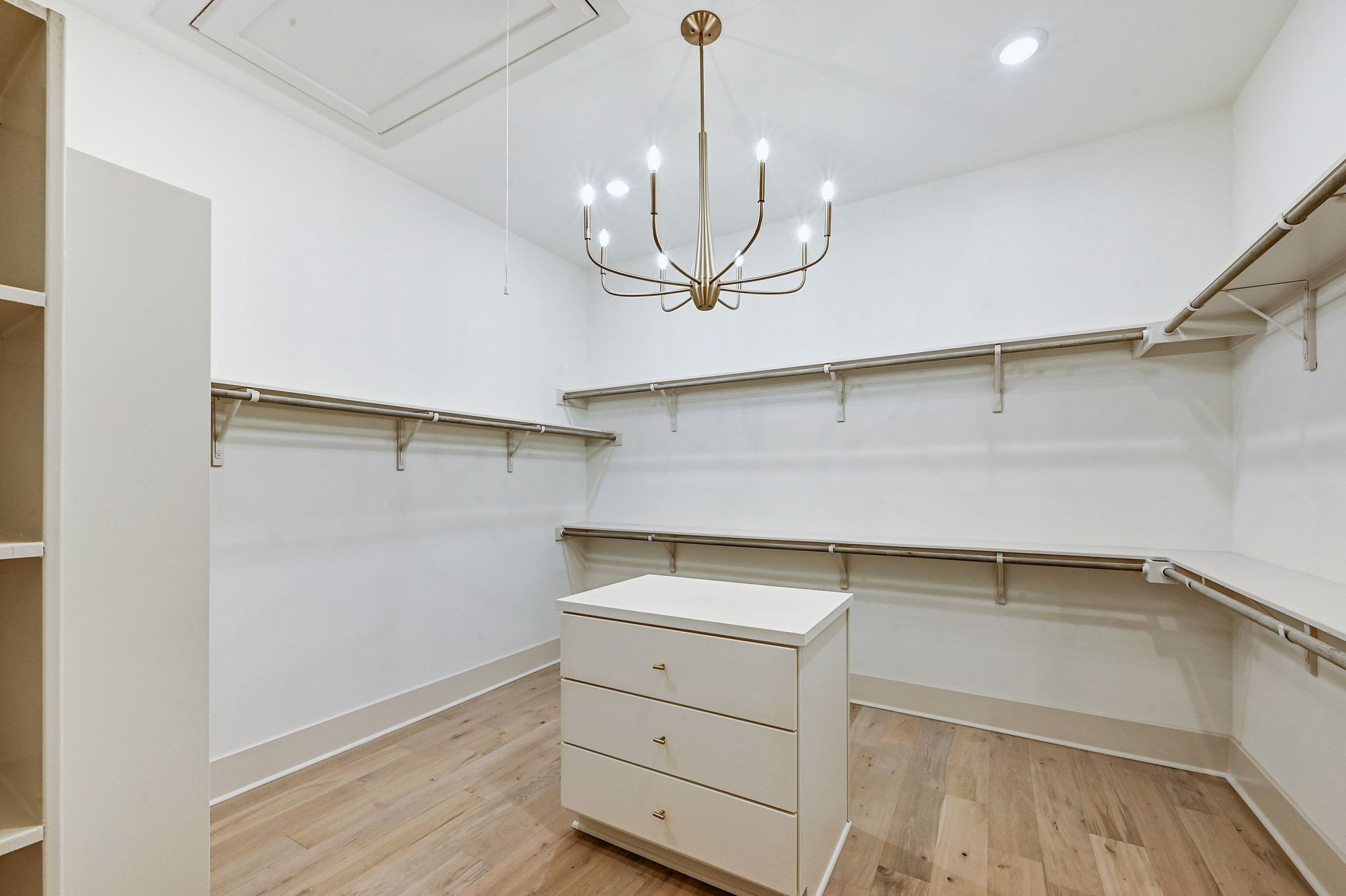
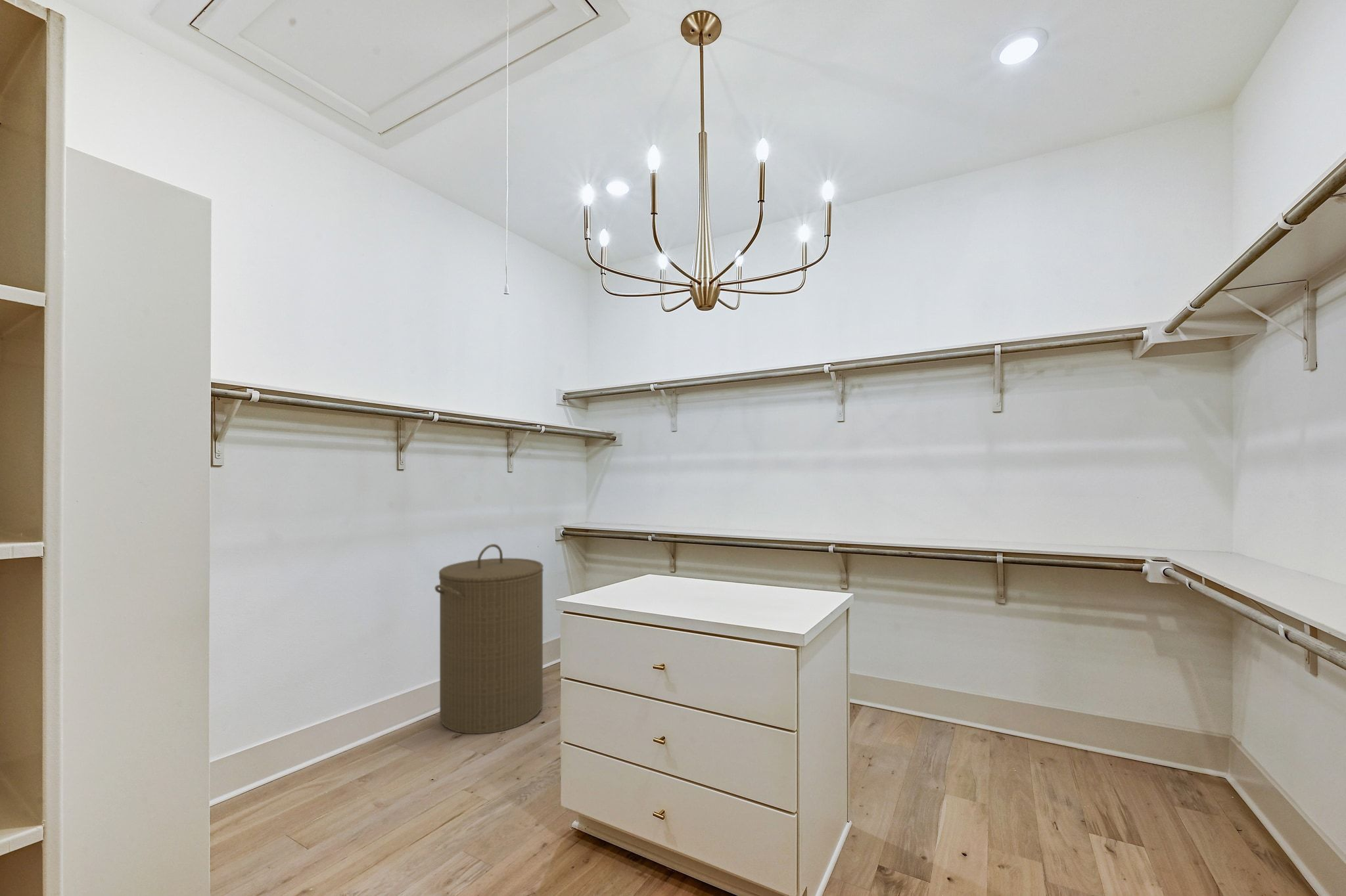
+ laundry hamper (492, 627)
